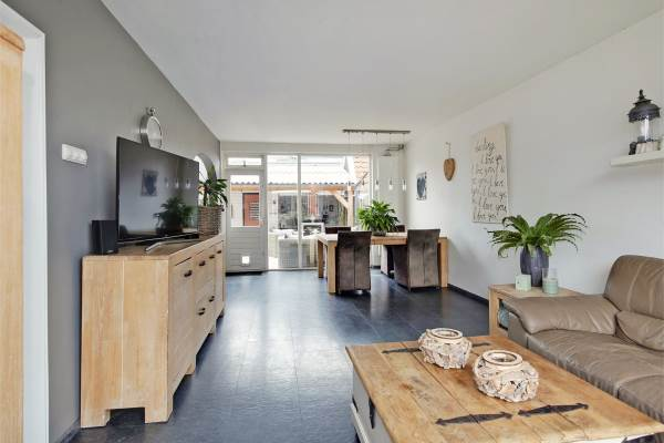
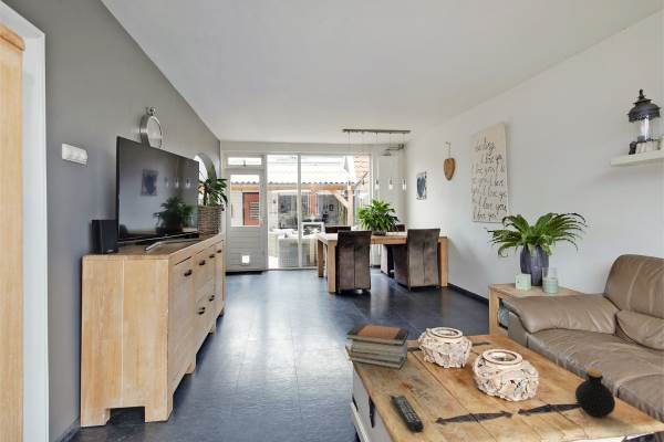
+ remote control (405, 410)
+ bottle (594, 391)
+ book stack (378, 345)
